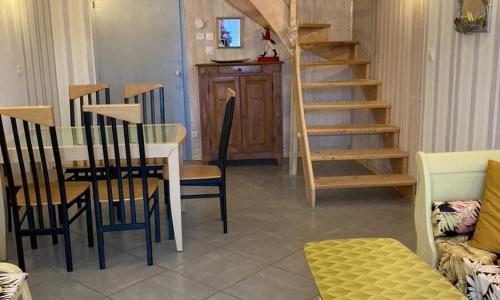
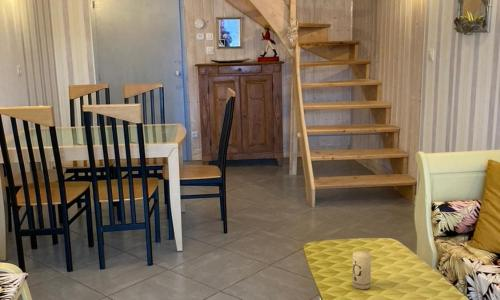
+ candle (361, 269)
